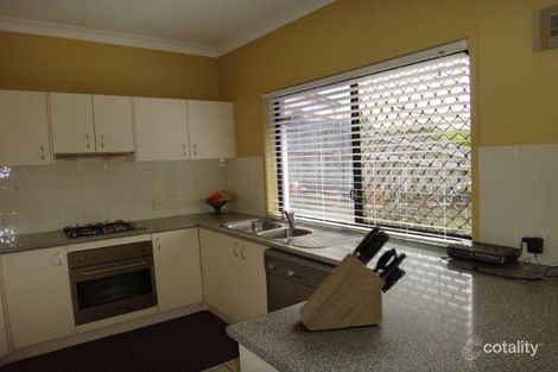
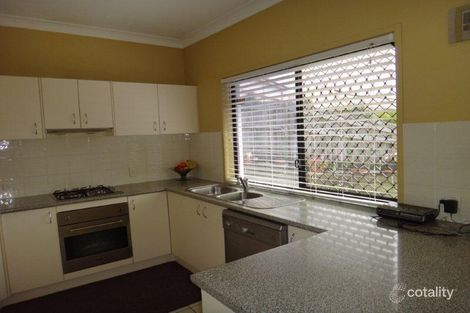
- knife block (350, 275)
